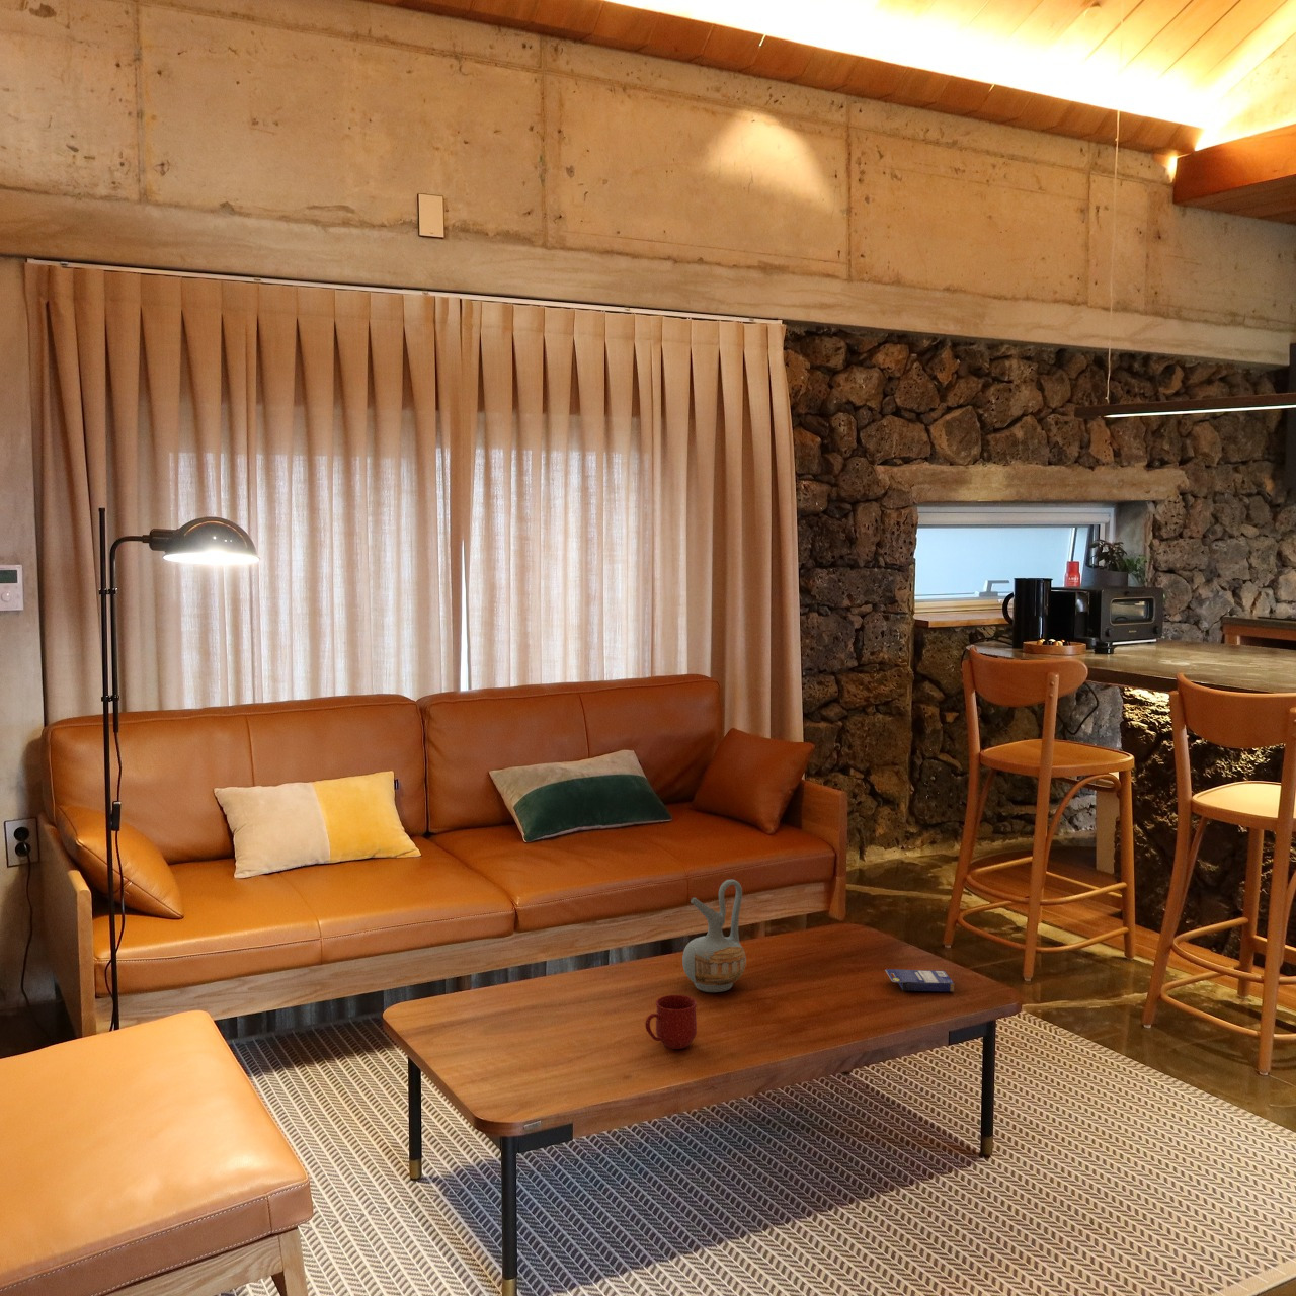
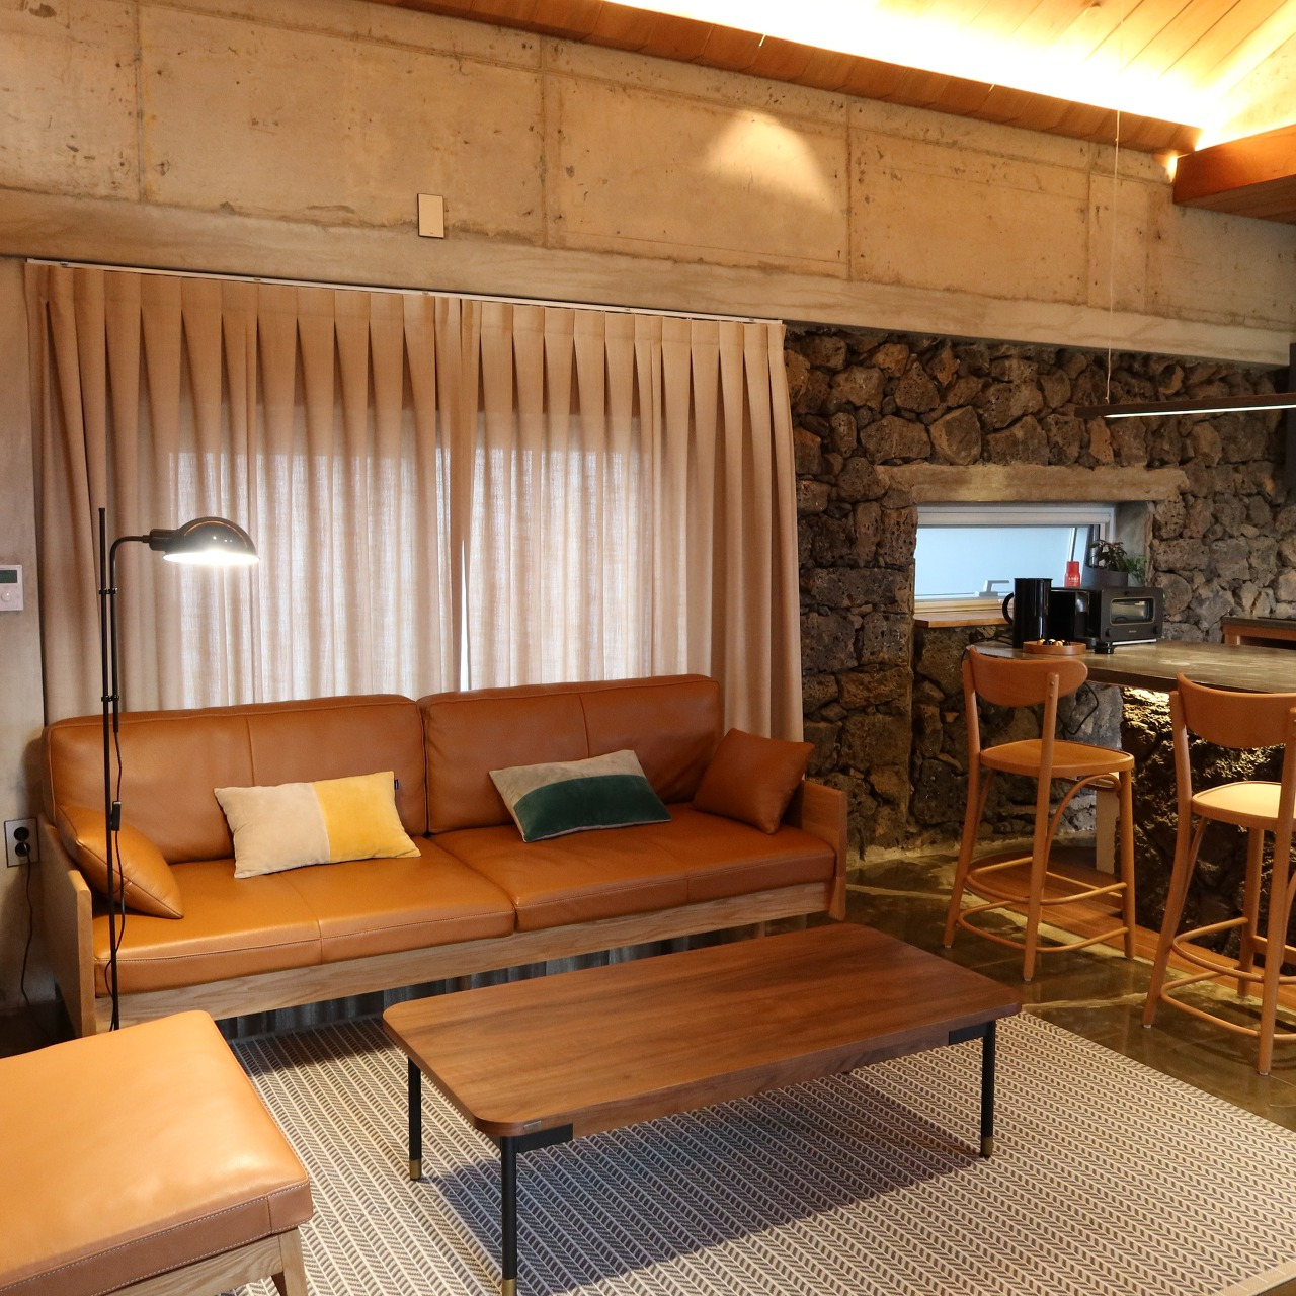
- mug (669, 1024)
- small box (919, 980)
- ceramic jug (713, 934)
